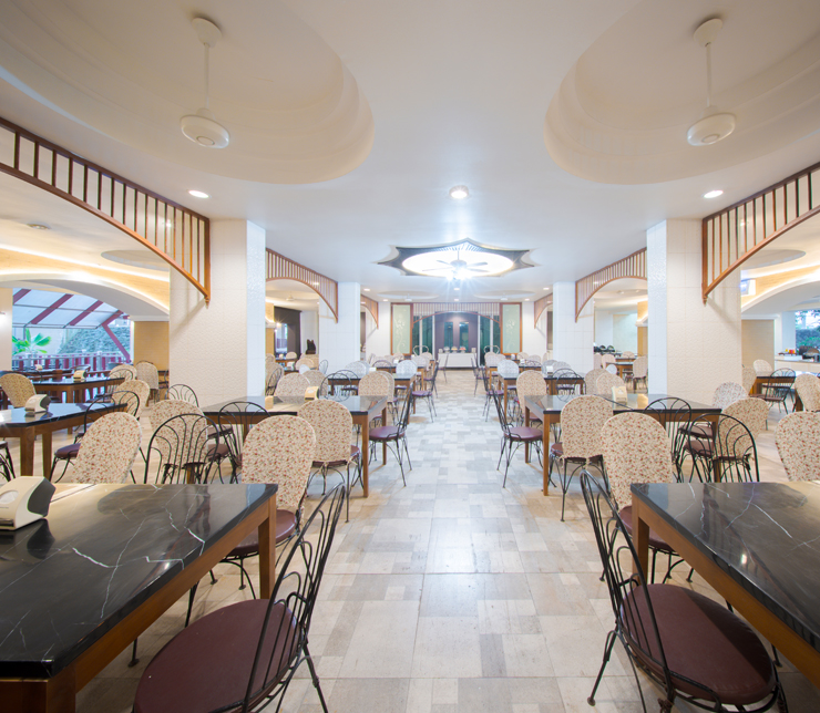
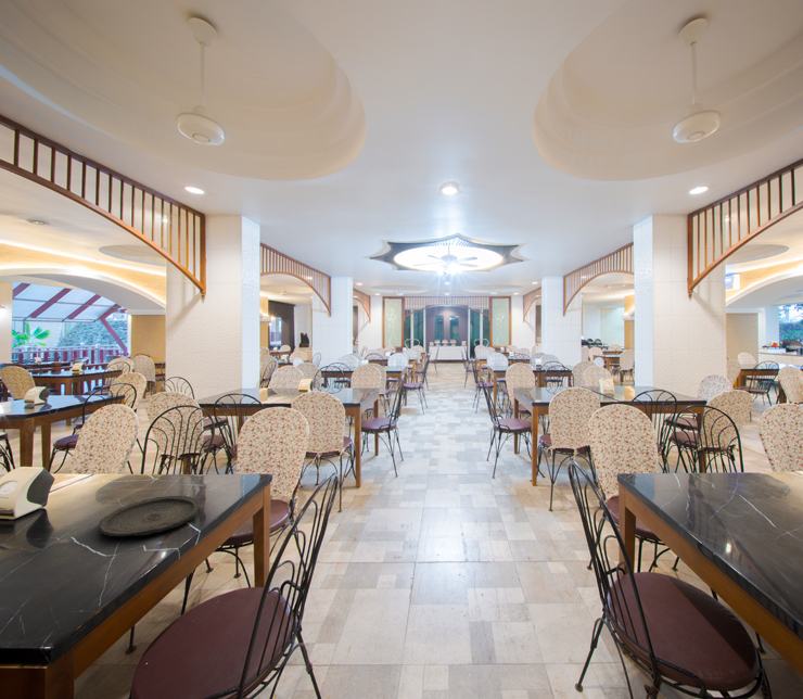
+ plate (152, 516)
